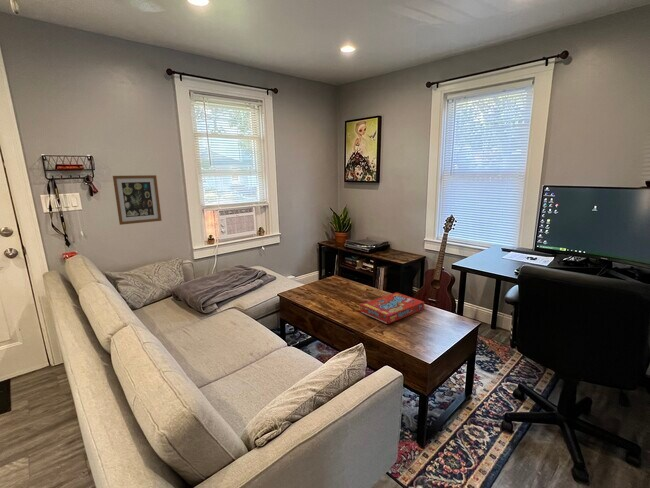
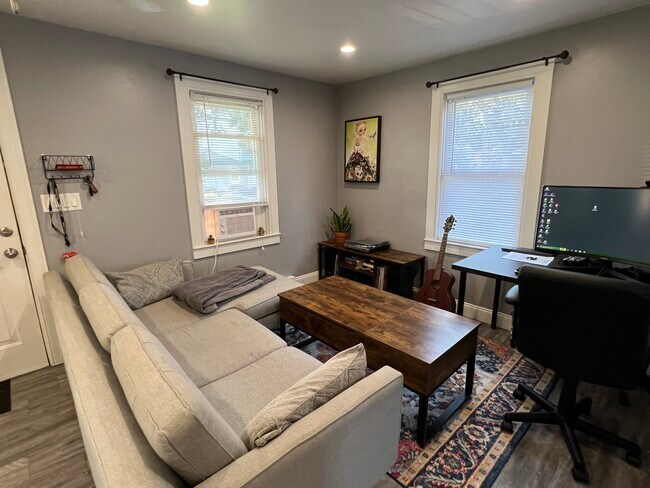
- snack box (392, 306)
- wall art (138, 199)
